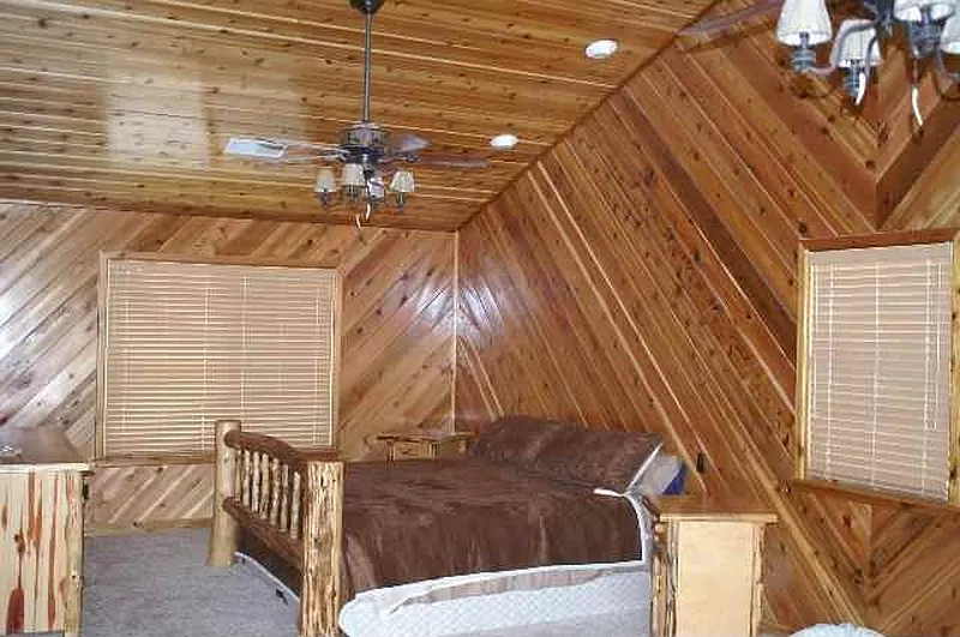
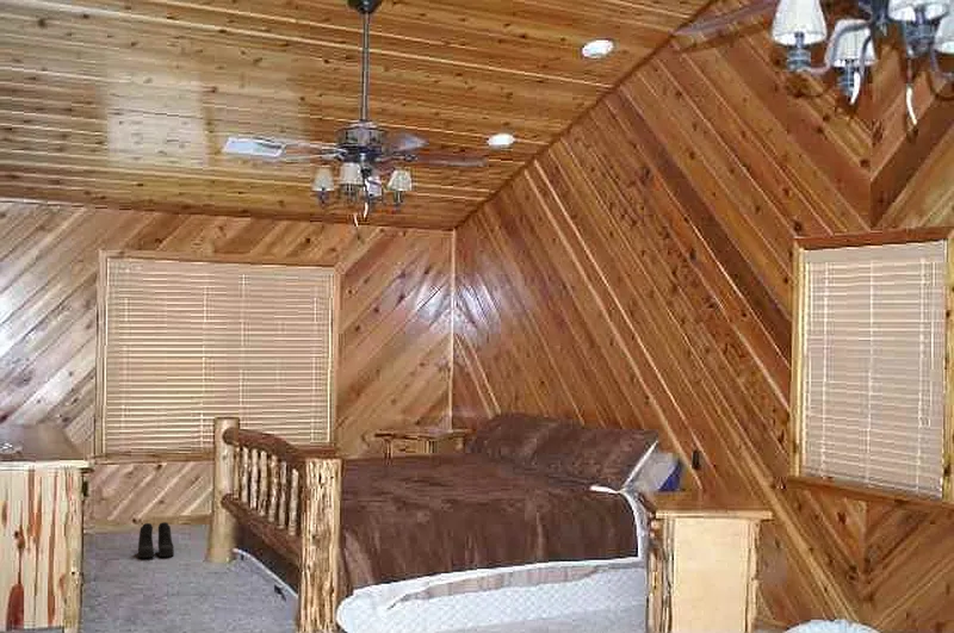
+ boots (159, 539)
